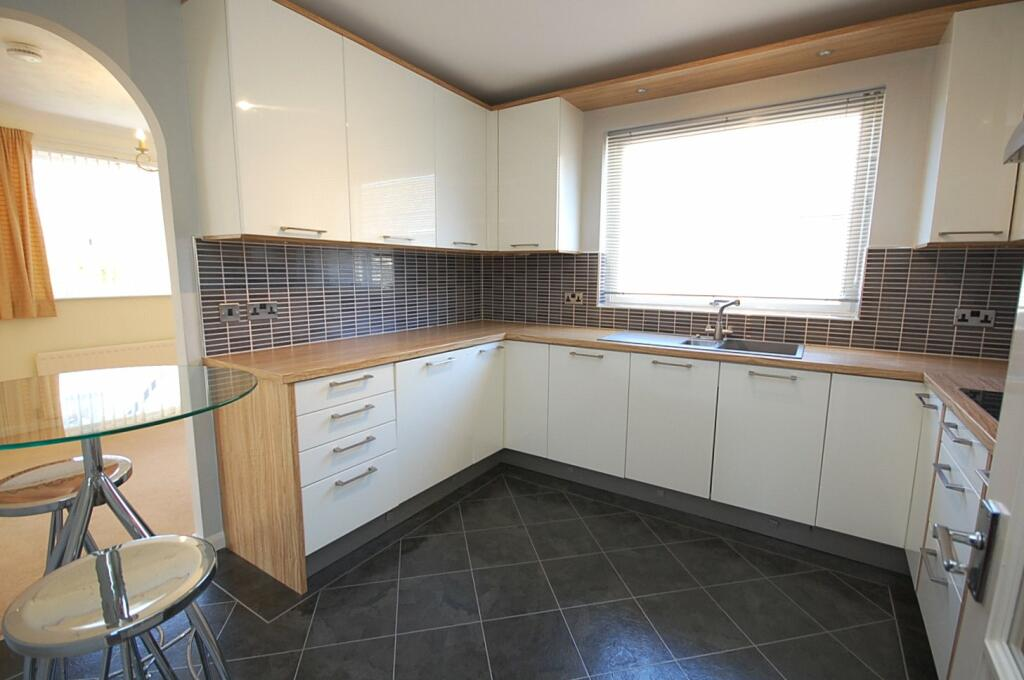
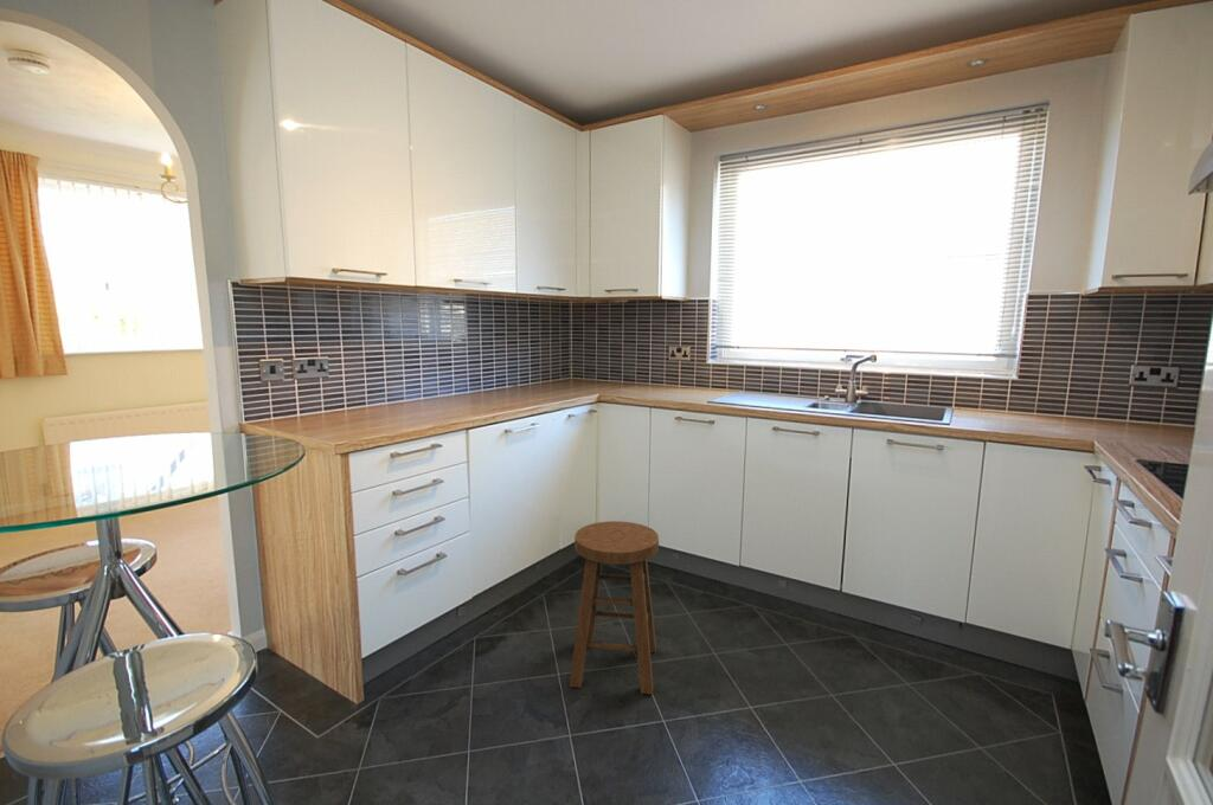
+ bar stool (616, 601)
